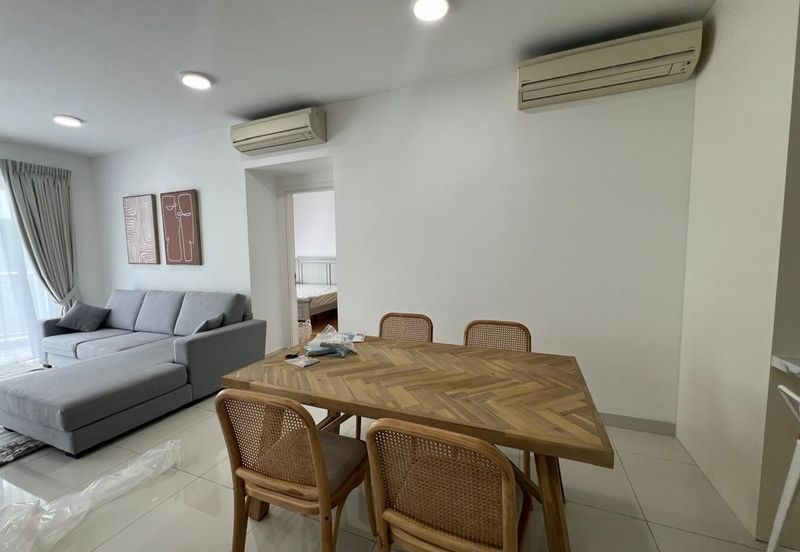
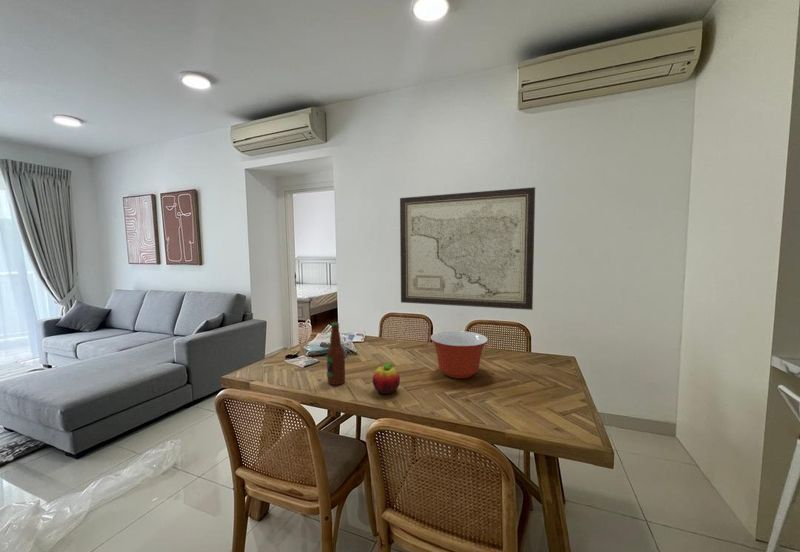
+ mixing bowl (458, 355)
+ wall art (462, 250)
+ fruit (386, 378)
+ bottle (335, 352)
